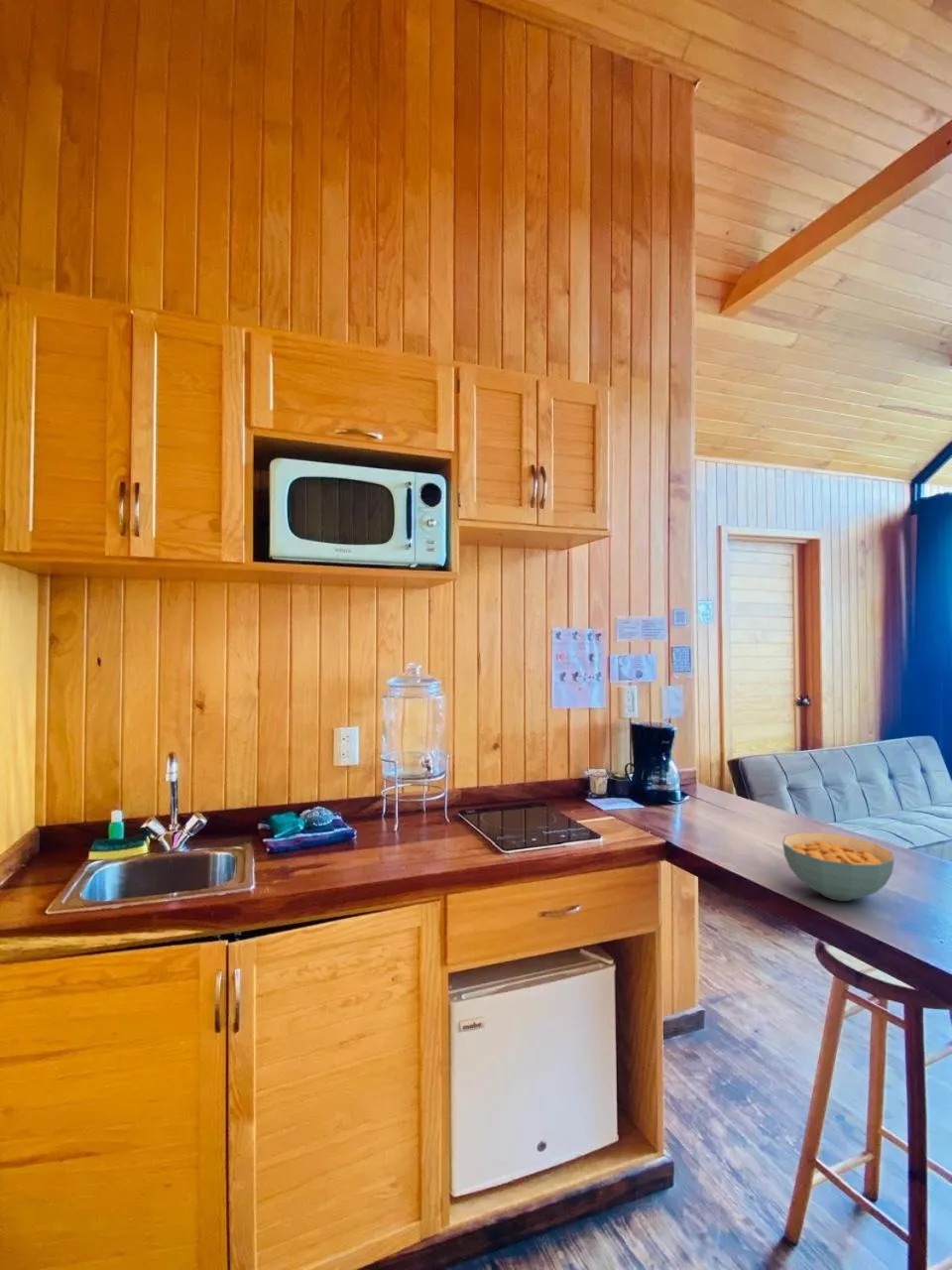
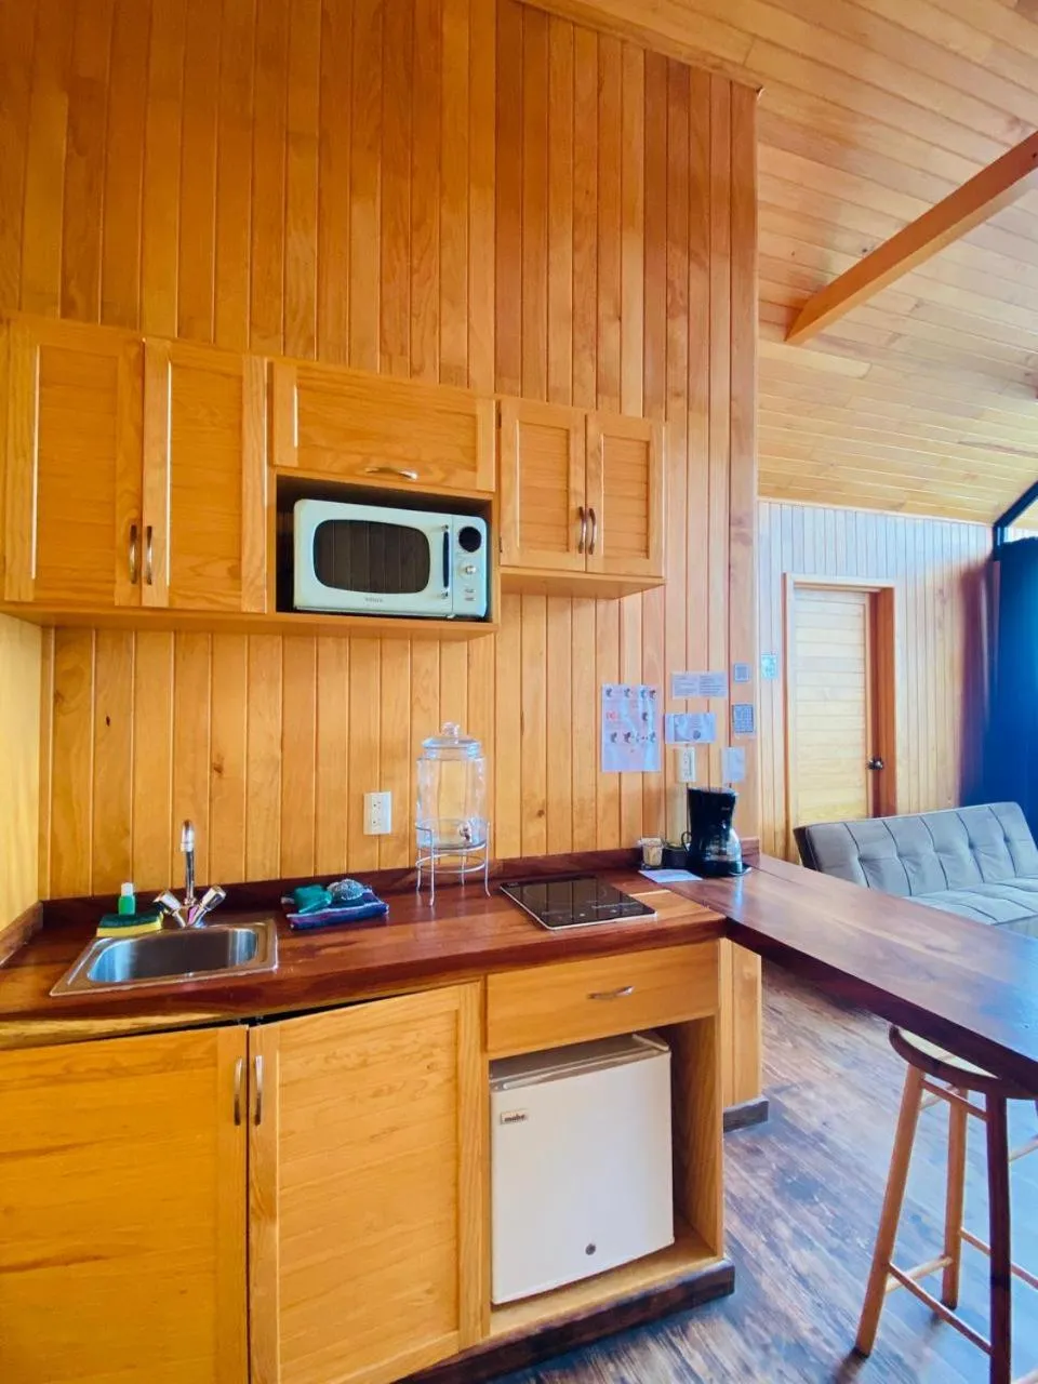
- cereal bowl (836, 871)
